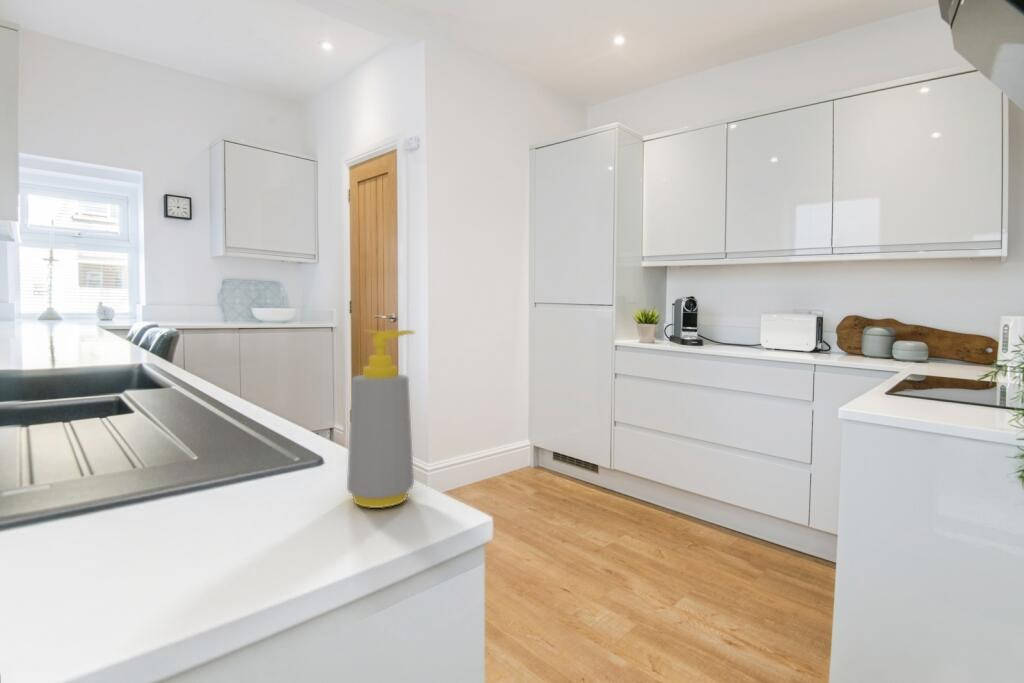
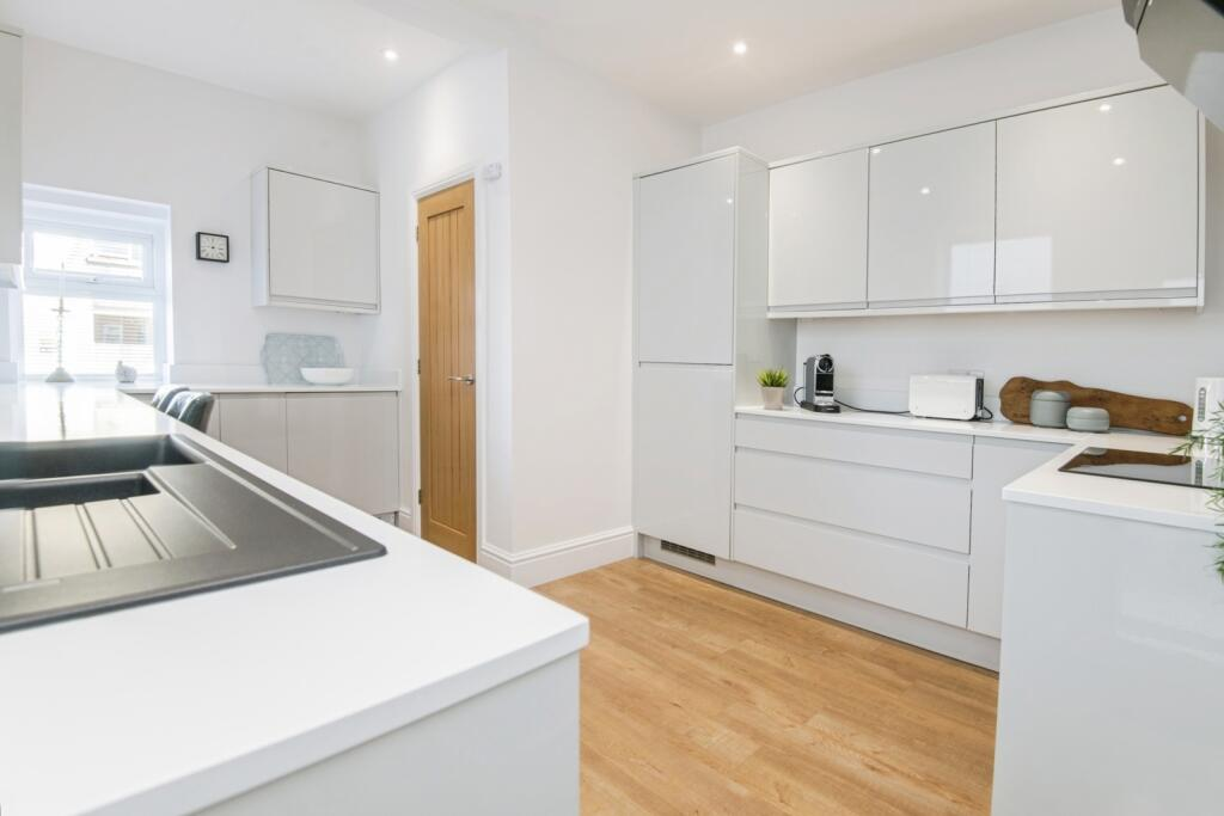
- soap bottle (381, 414)
